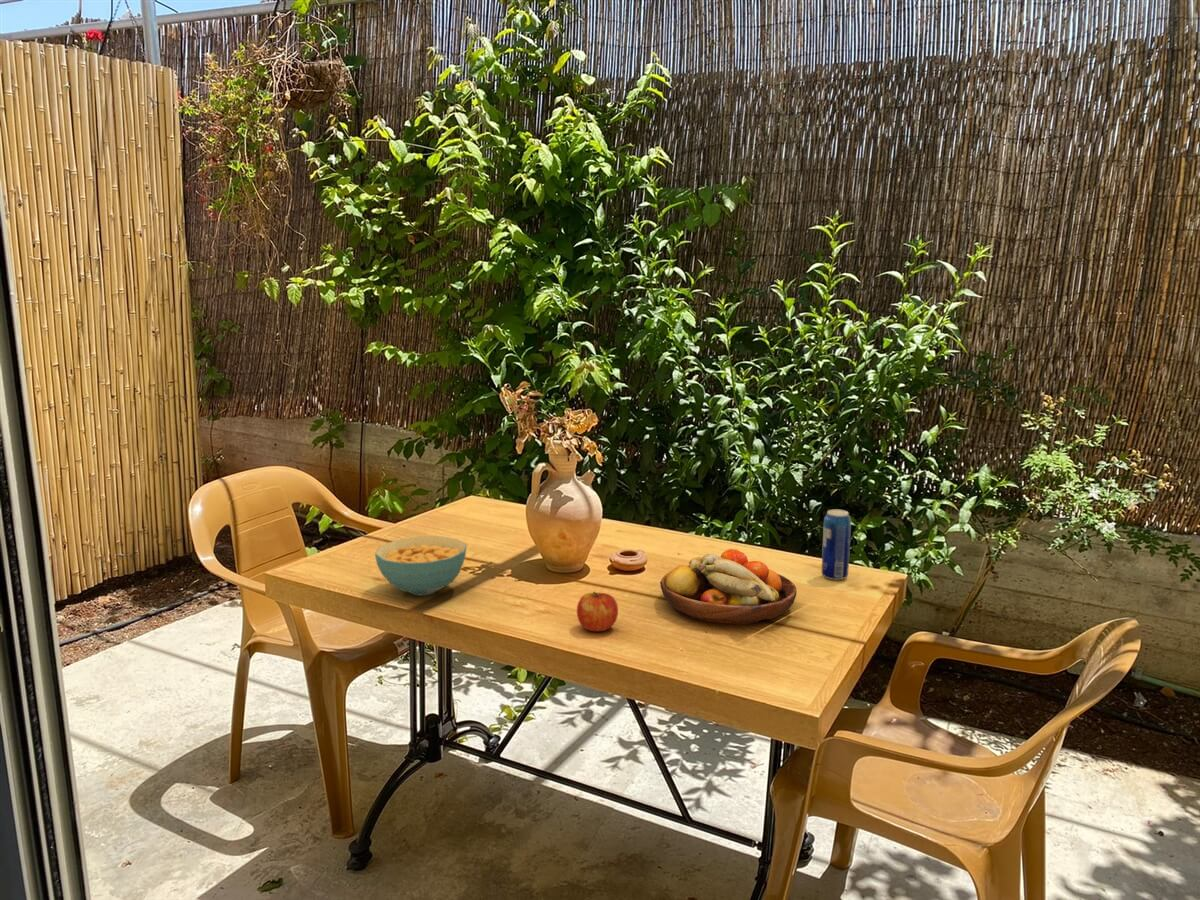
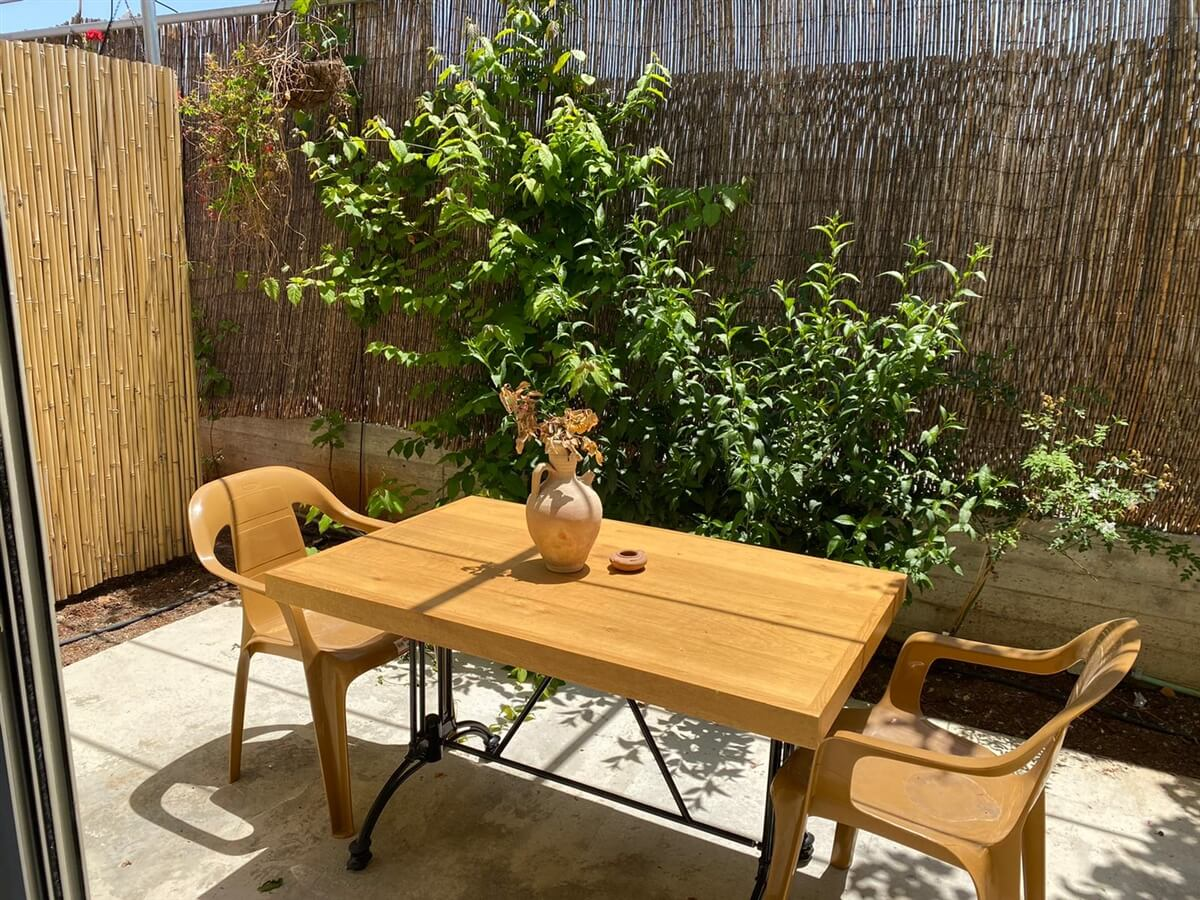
- apple (597, 609)
- cereal bowl (422, 569)
- beverage can (836, 544)
- fruit bowl (729, 578)
